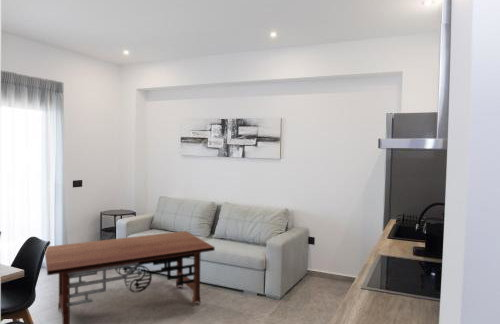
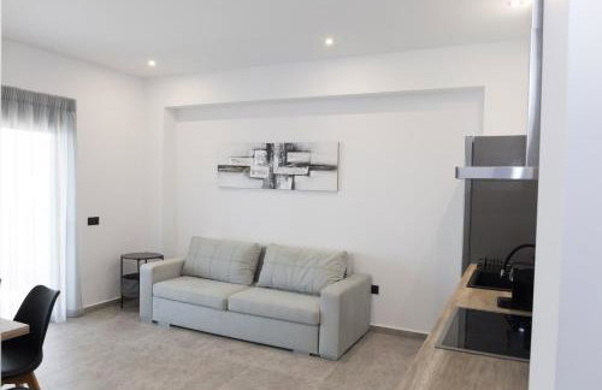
- coffee table (130, 277)
